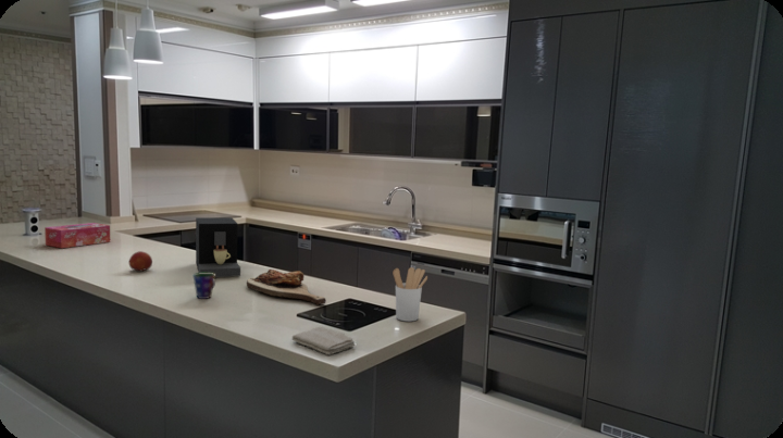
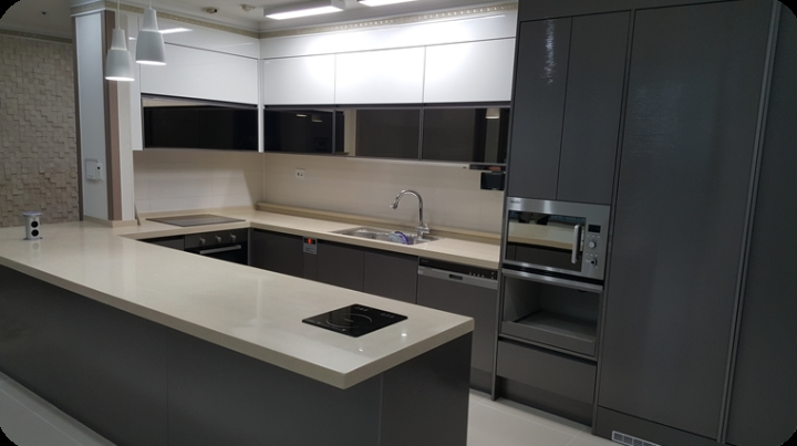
- tissue box (78, 235)
- cup (206, 286)
- cutting board (291, 283)
- coffee maker (216, 246)
- fruit (140, 261)
- washcloth (323, 339)
- utensil holder (410, 292)
